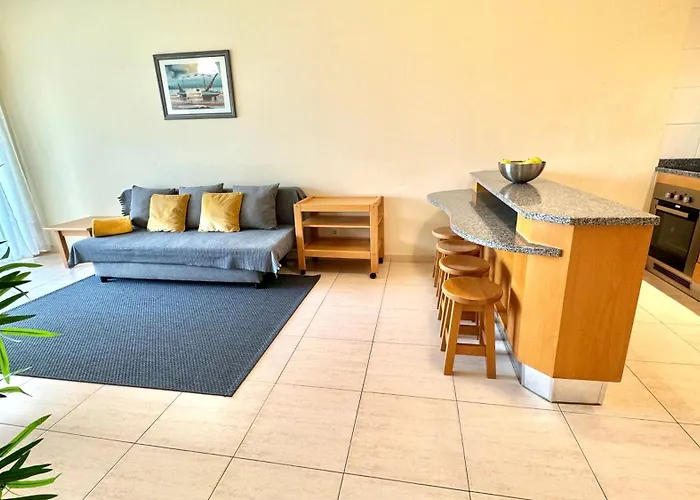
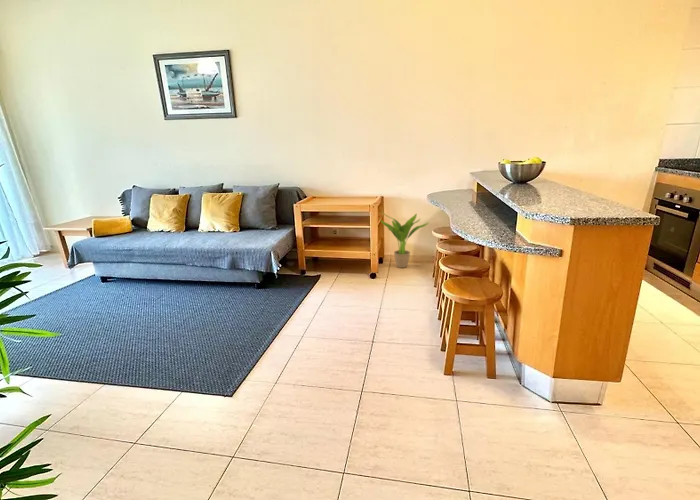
+ potted plant (403, 239)
